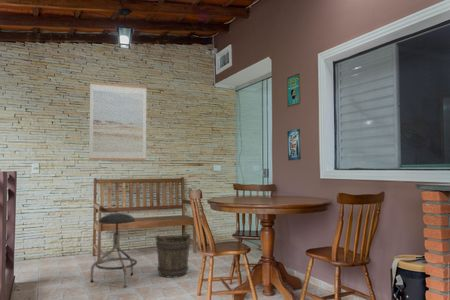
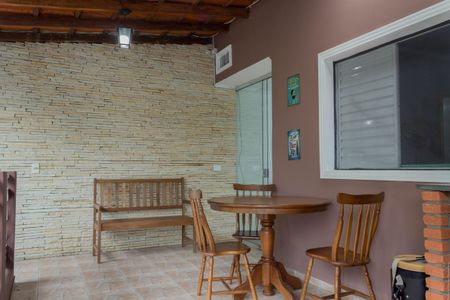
- wall art (118, 122)
- bucket (171, 252)
- stool (113, 247)
